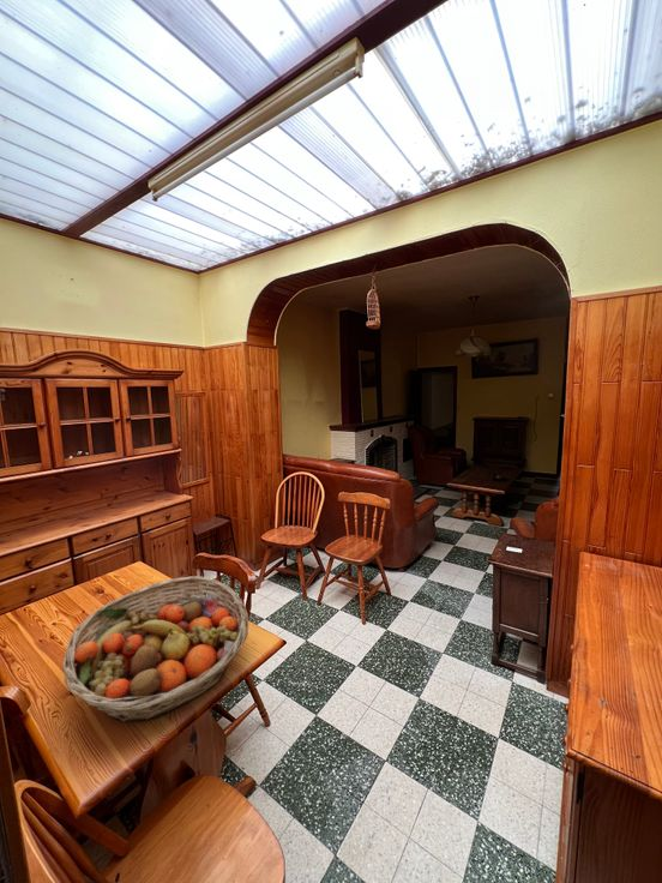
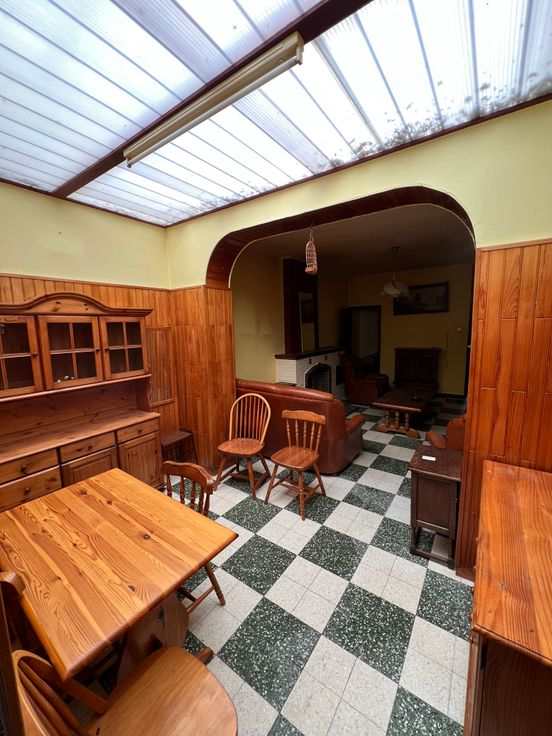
- fruit basket (166, 641)
